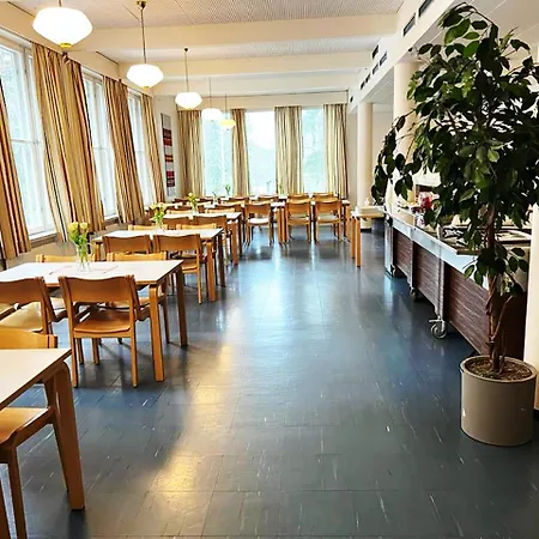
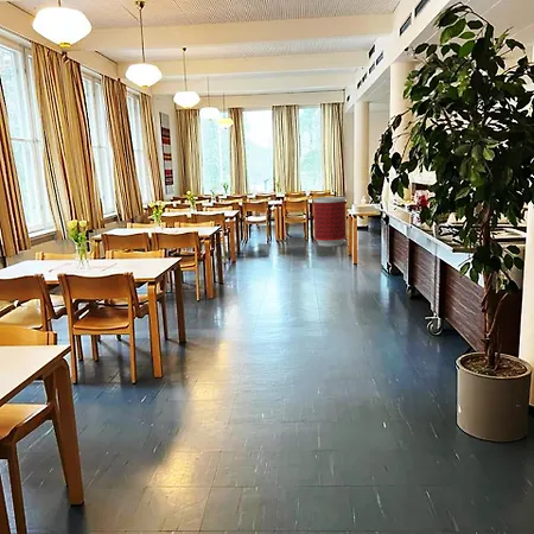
+ trash can (329, 221)
